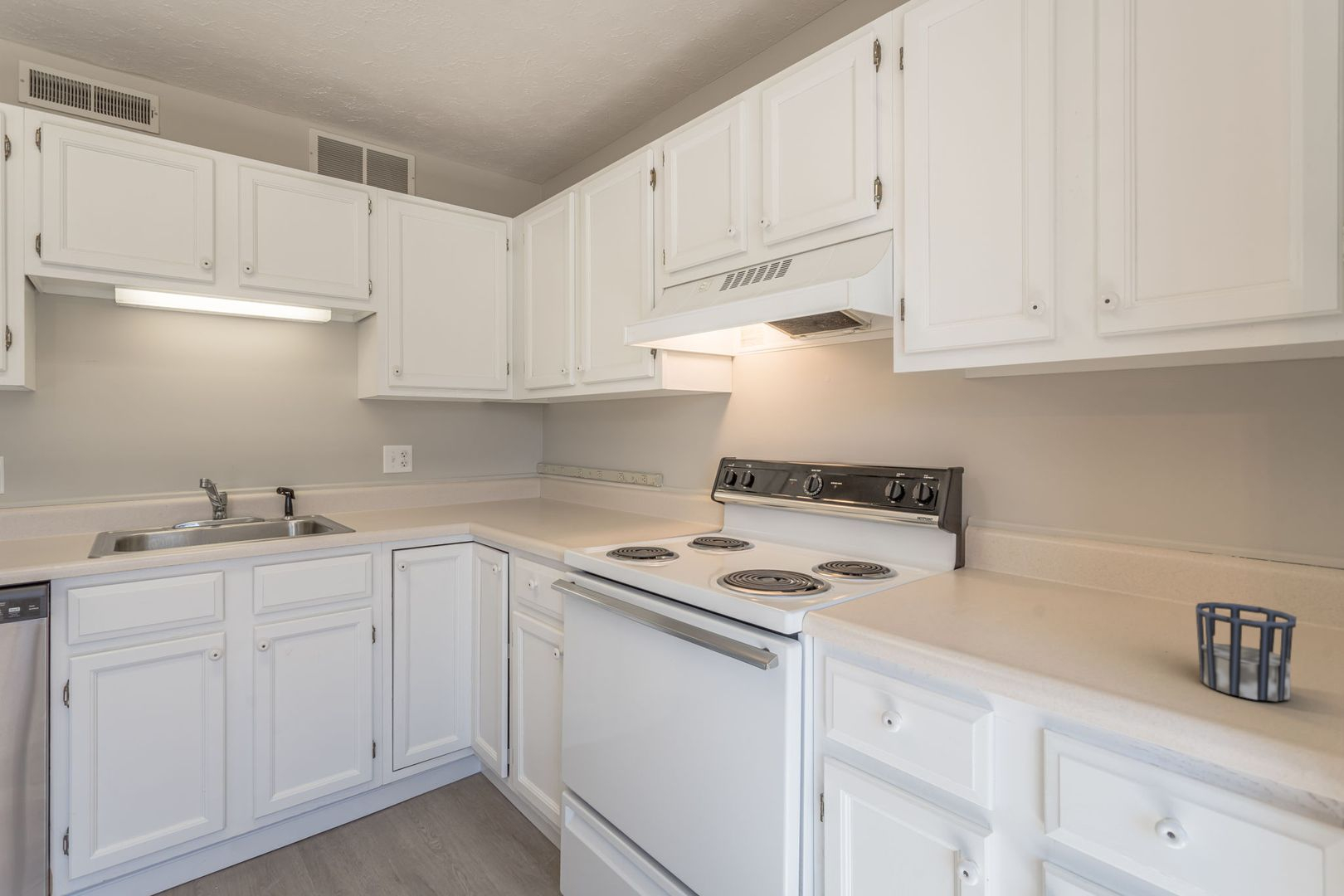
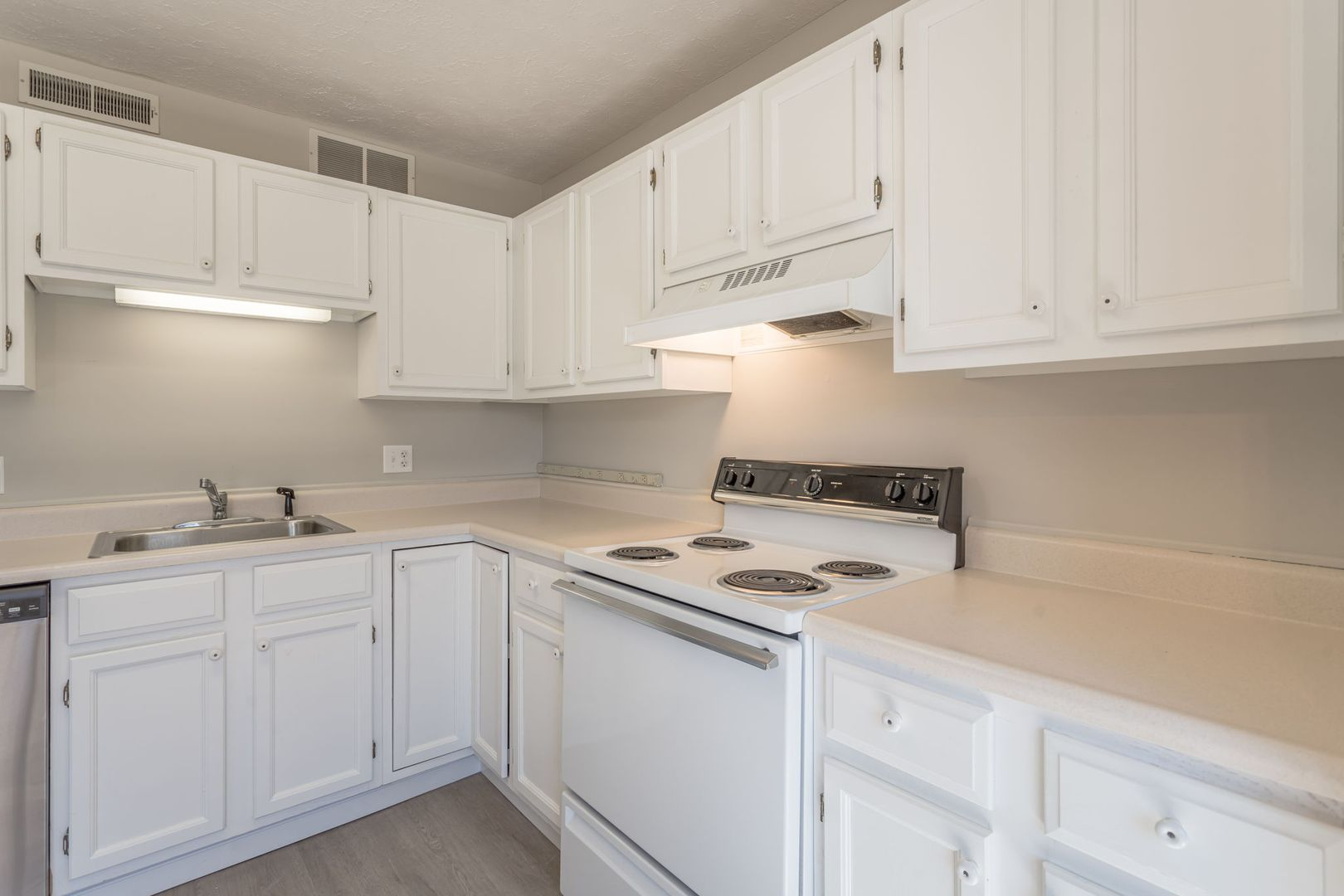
- cup (1244, 650)
